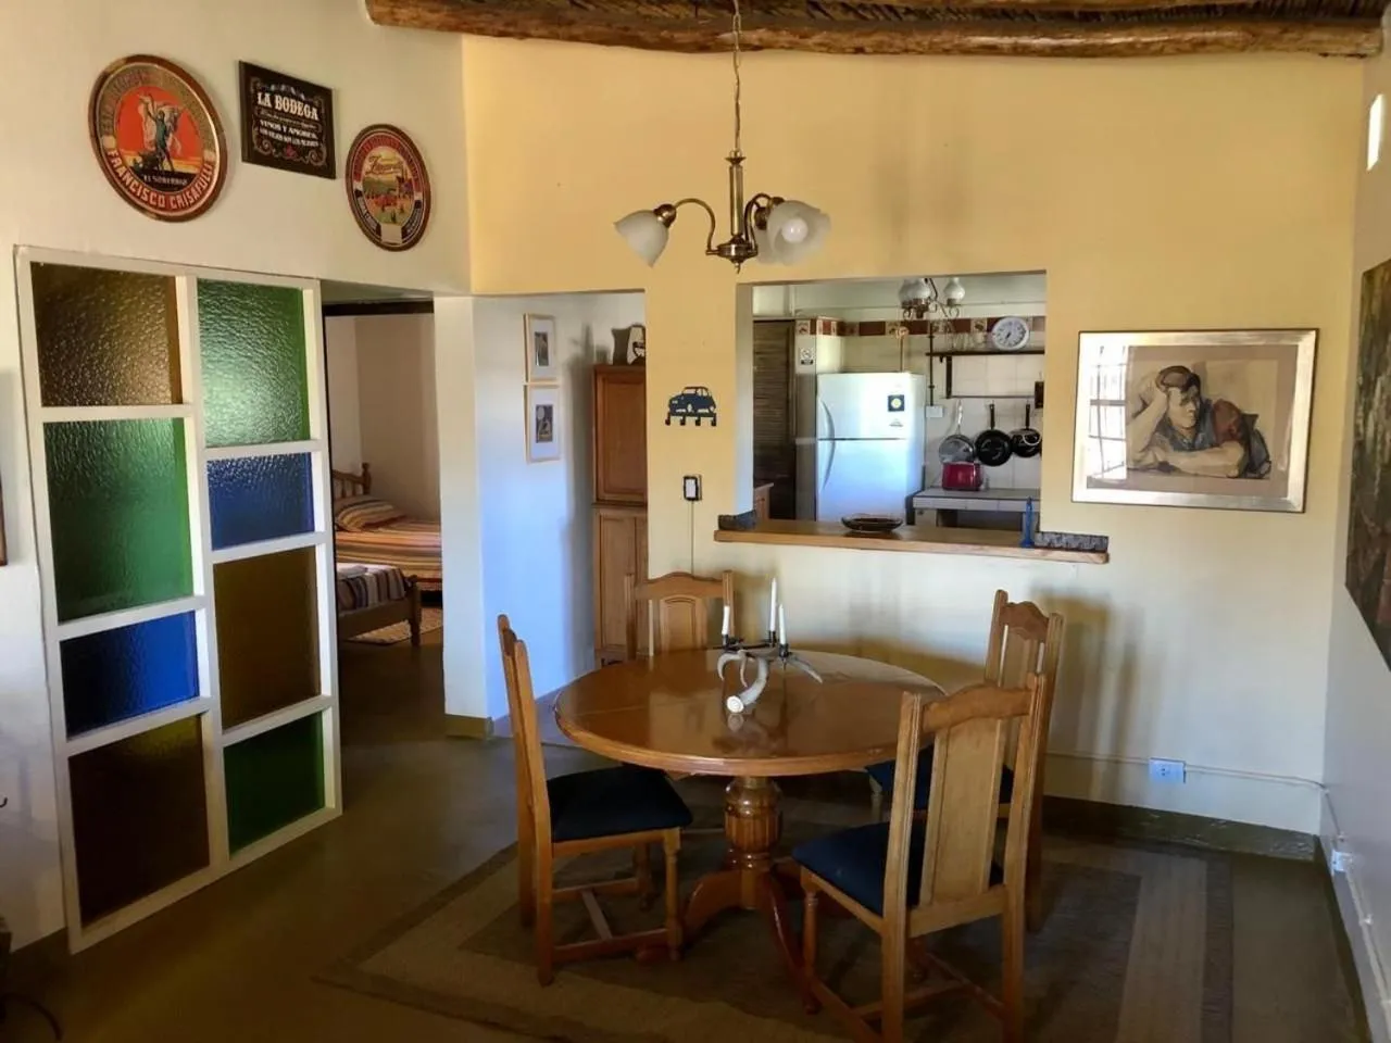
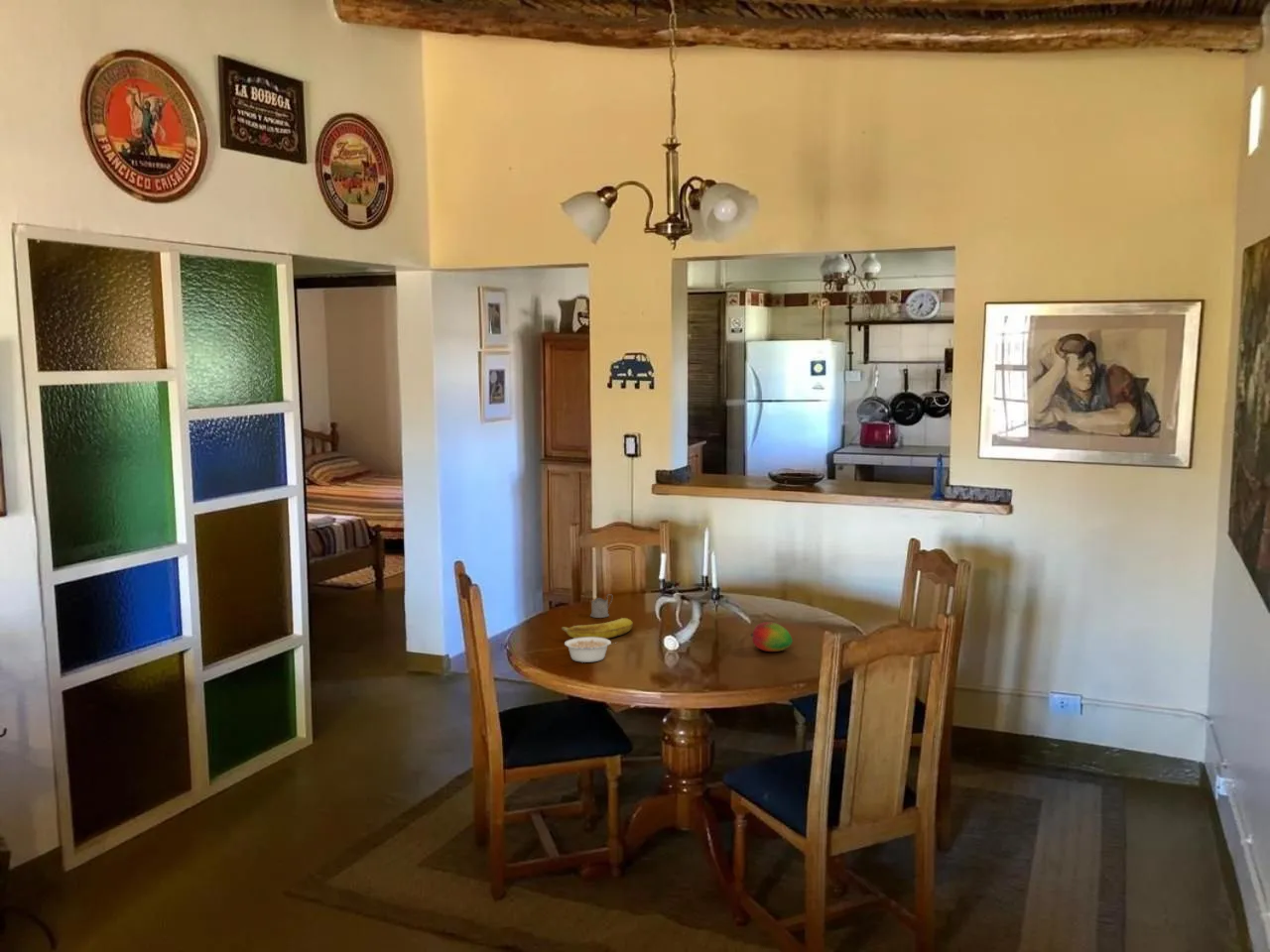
+ tea glass holder (601, 602)
+ legume (589, 649)
+ banana (597, 627)
+ fruit (771, 636)
